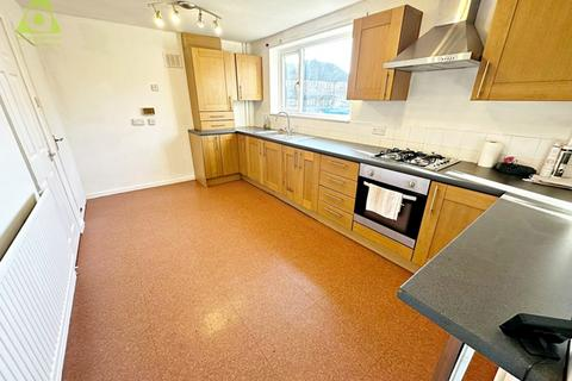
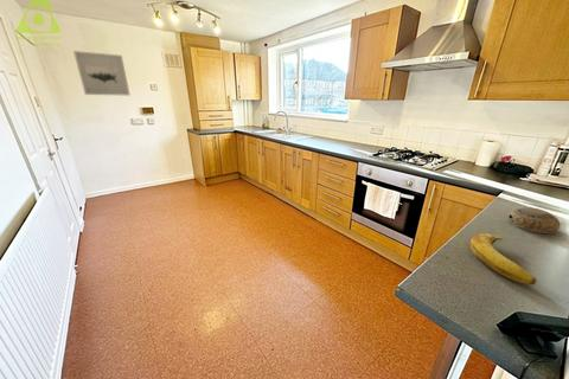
+ banana (499, 253)
+ bowl (533, 218)
+ wall art (103, 75)
